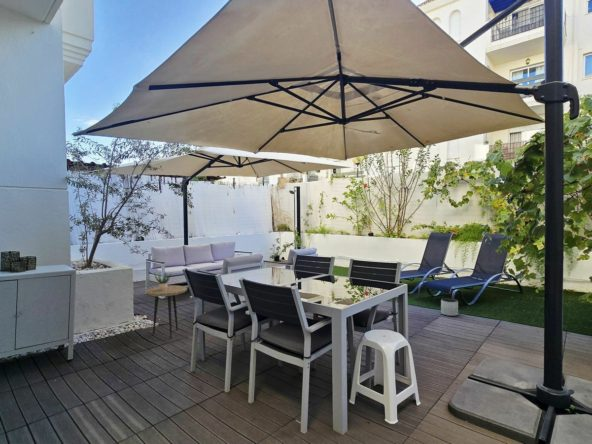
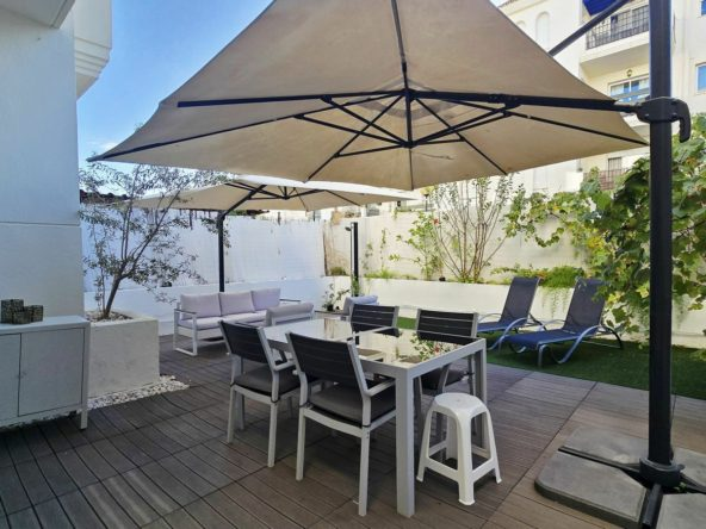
- planter (449, 307)
- side table (168, 310)
- potted plant (163, 279)
